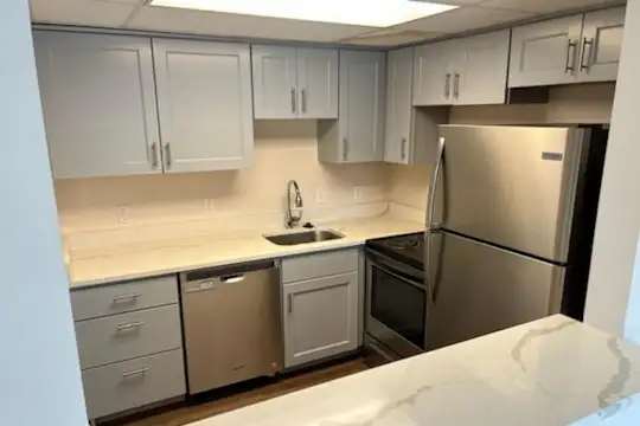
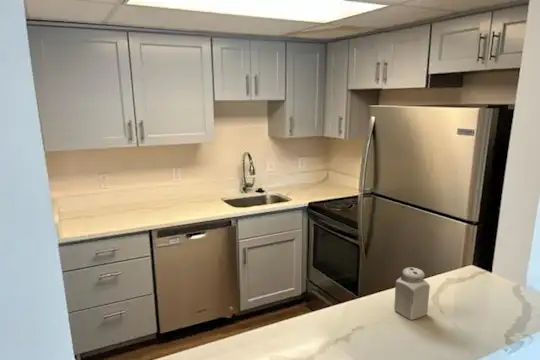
+ salt shaker (411, 291)
